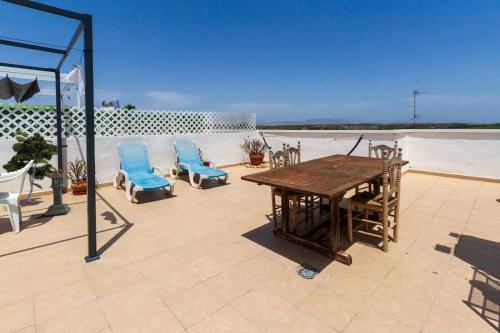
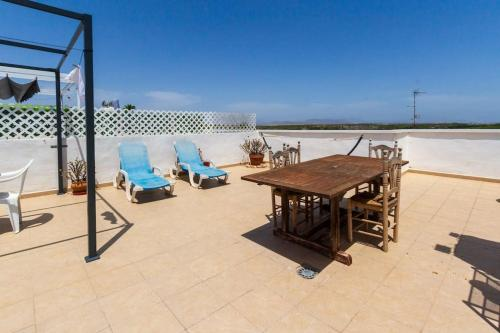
- lantern (57, 191)
- indoor plant (31, 166)
